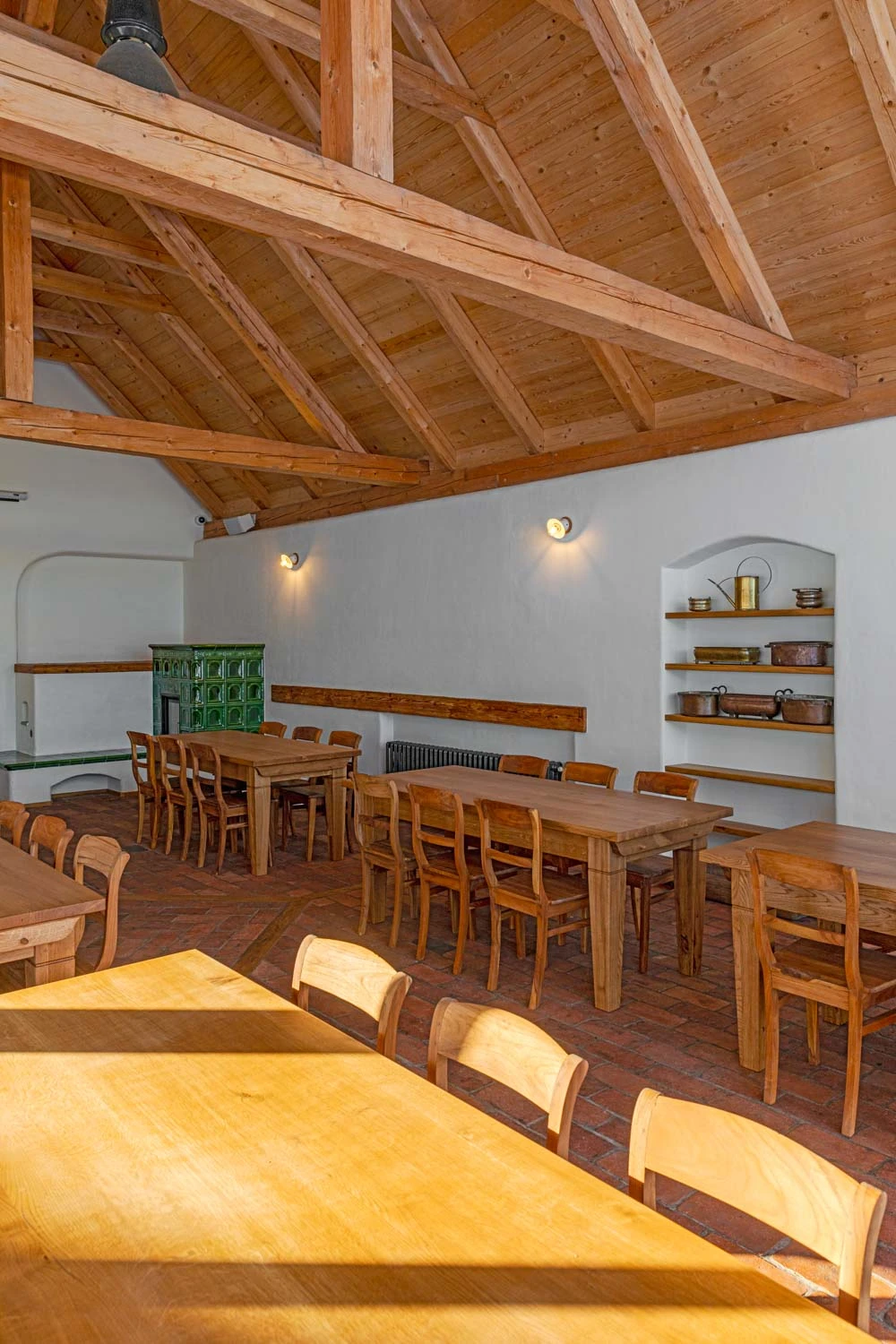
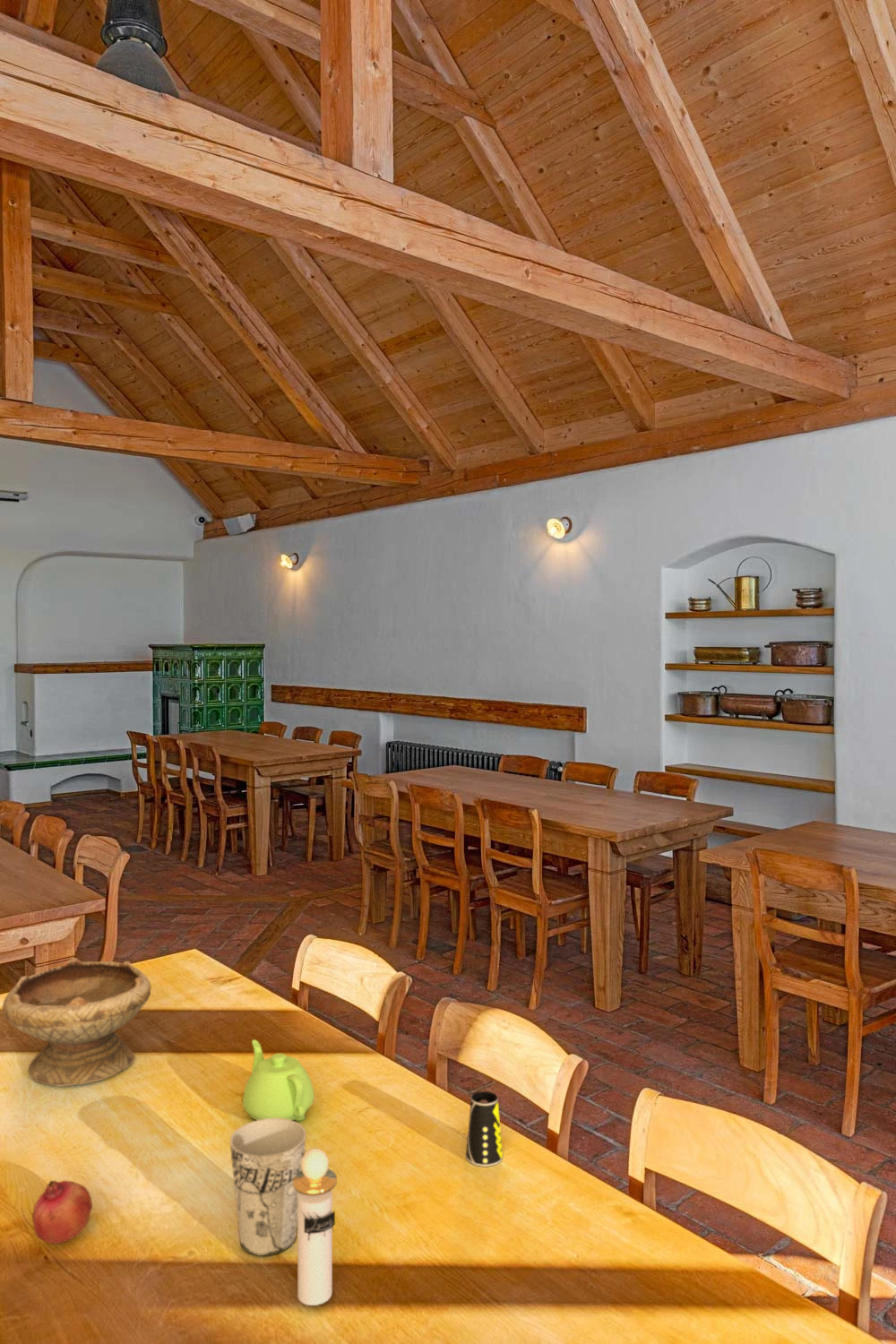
+ cup (268, 1187)
+ fruit (62, 1207)
+ bowl (79, 1020)
+ perfume bottle (314, 1224)
+ cup (484, 1126)
+ teapot (276, 1084)
